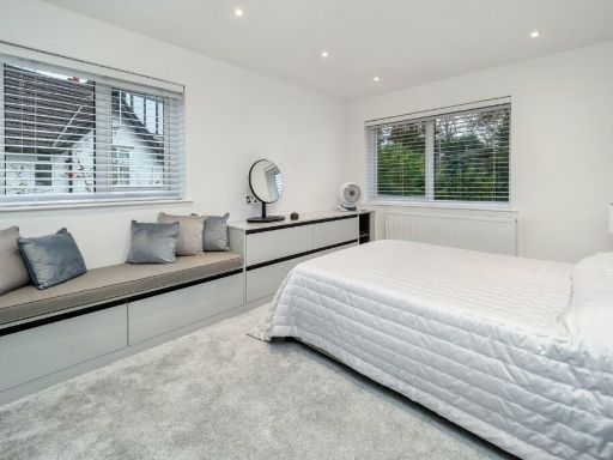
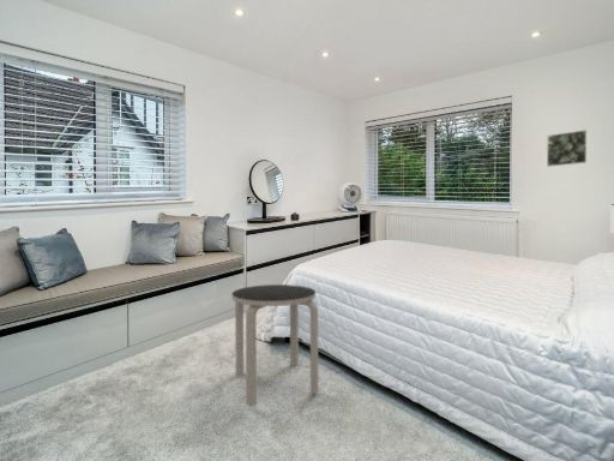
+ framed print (566, 149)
+ side table (290, 337)
